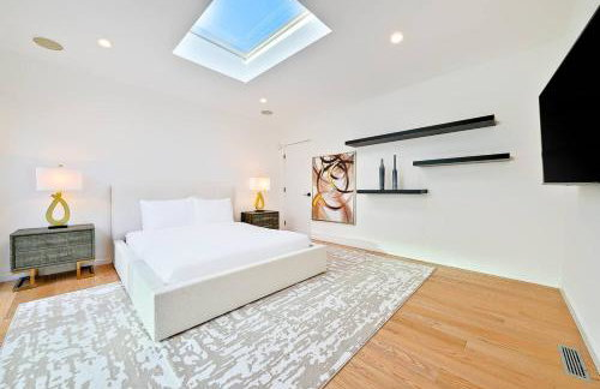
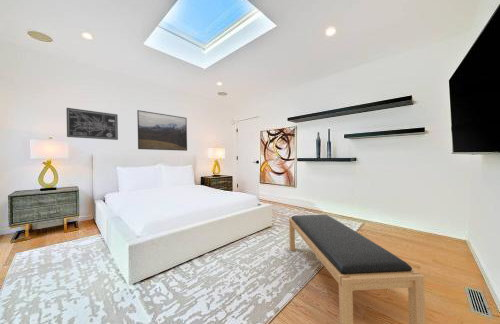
+ wall art (93, 124)
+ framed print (164, 132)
+ bench (332, 256)
